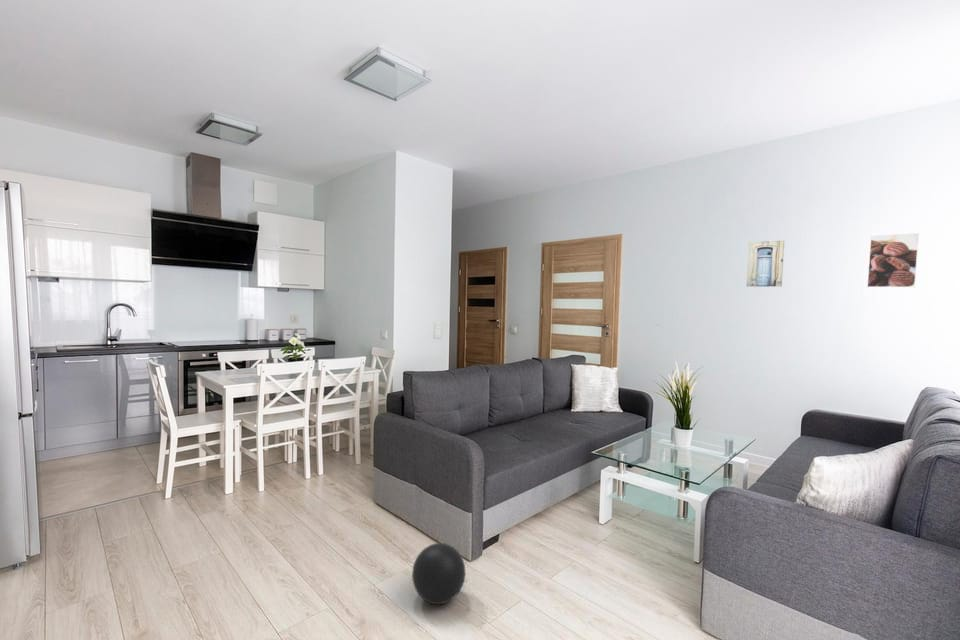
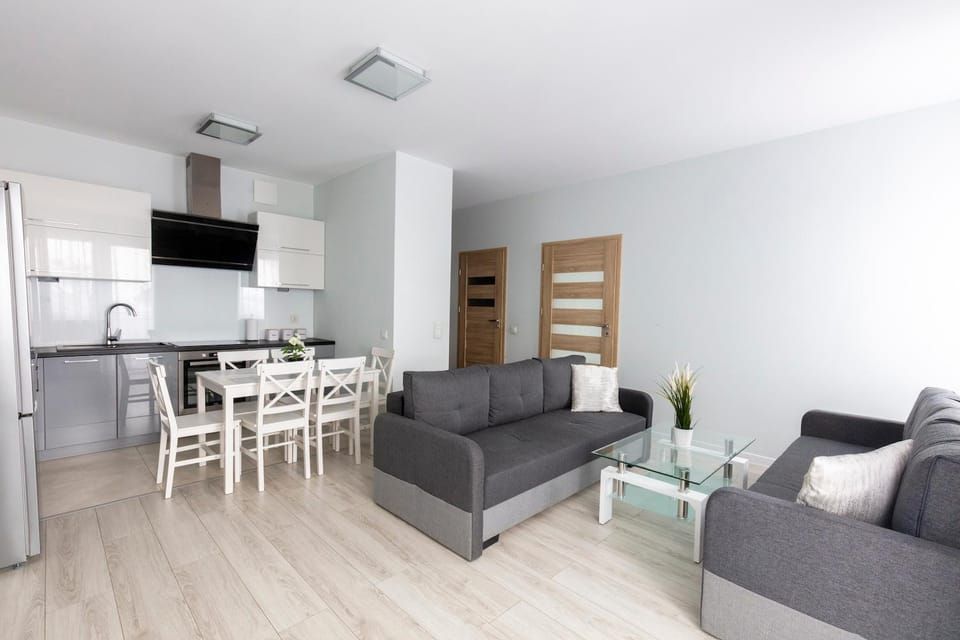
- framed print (892, 261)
- wall art (764, 264)
- ball (438, 572)
